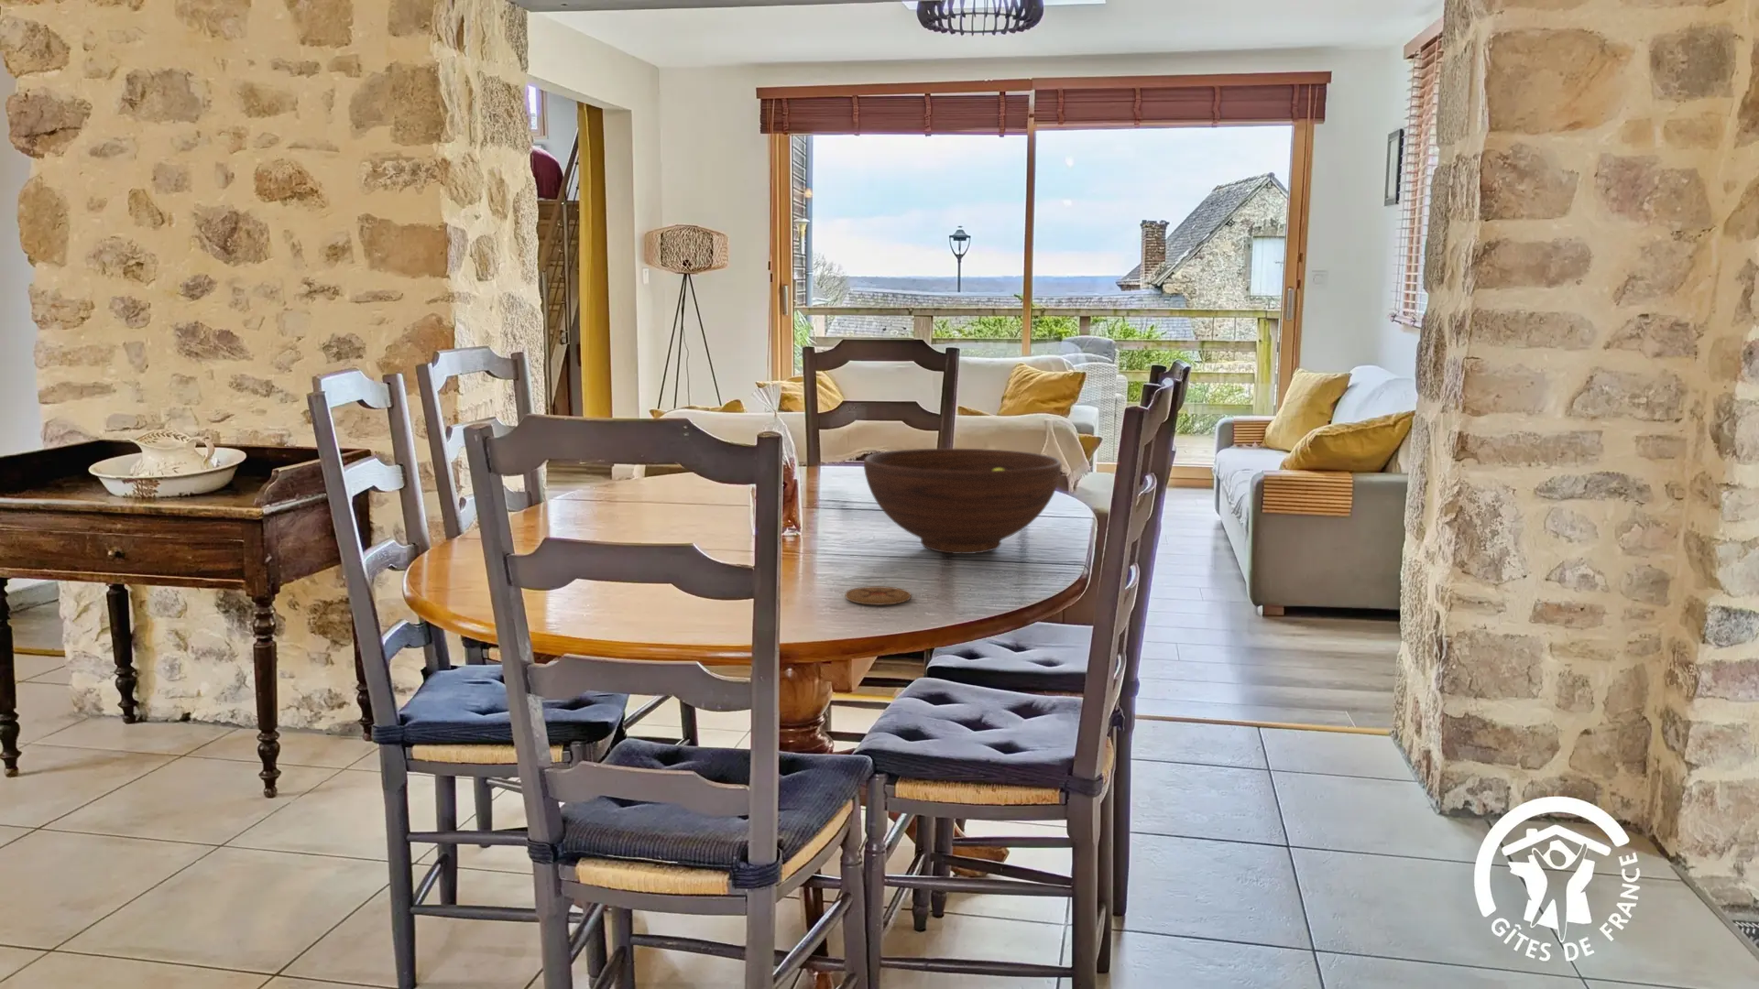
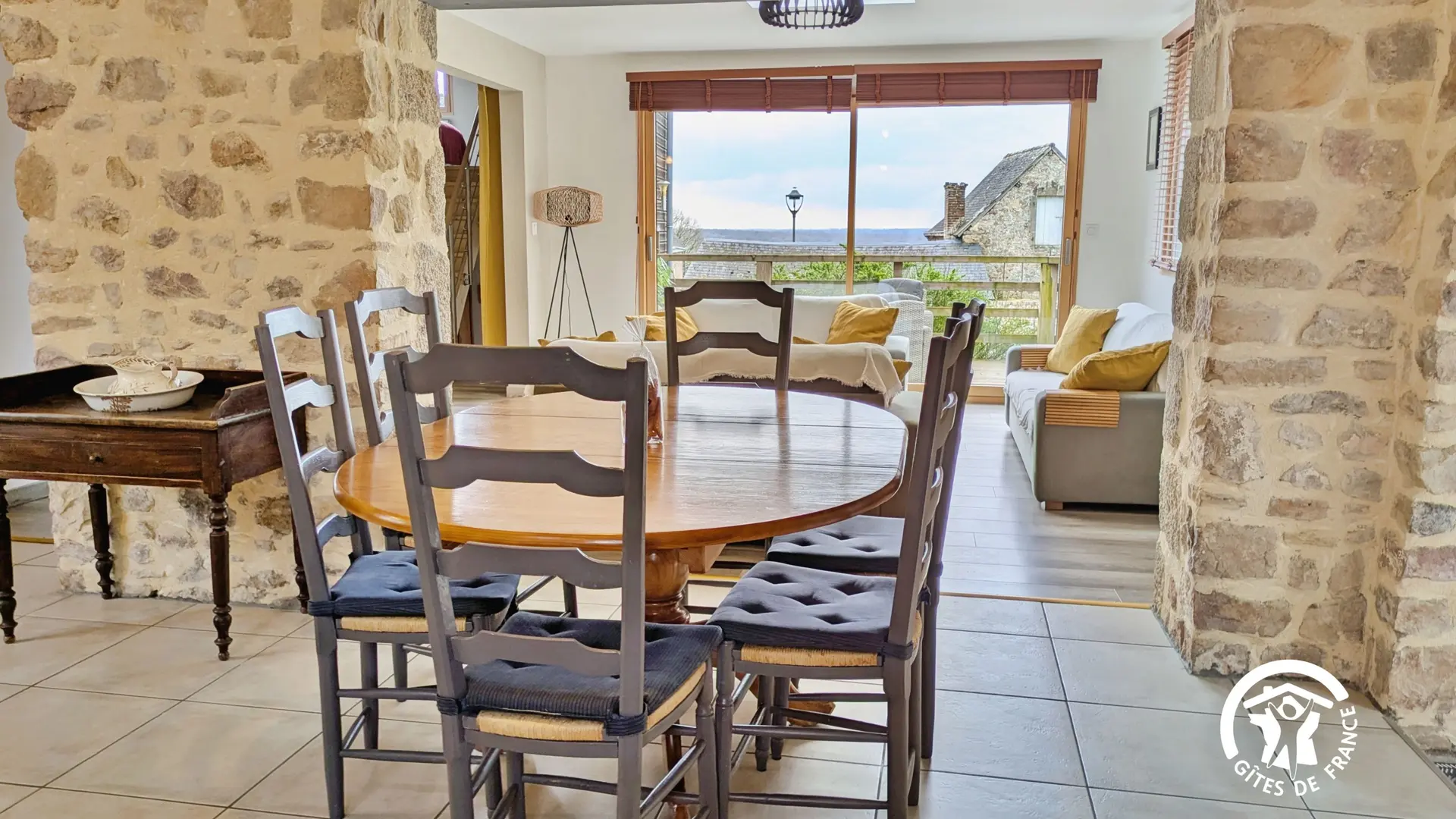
- coaster (877, 595)
- fruit bowl (960, 504)
